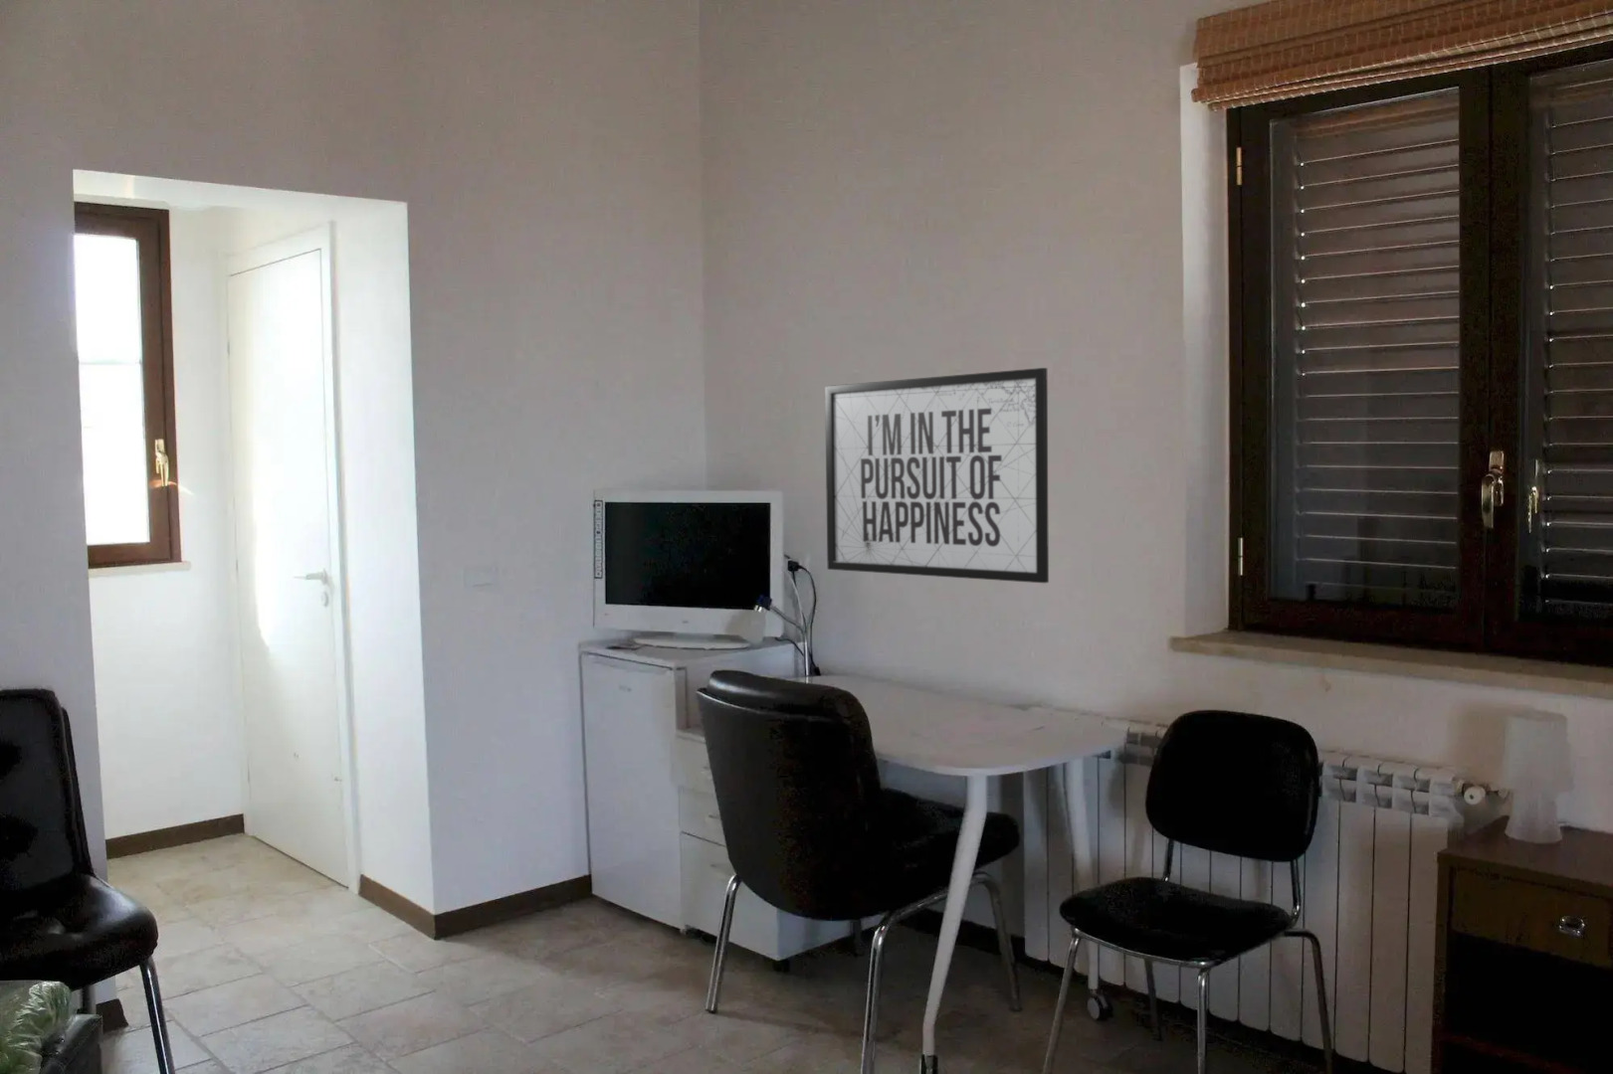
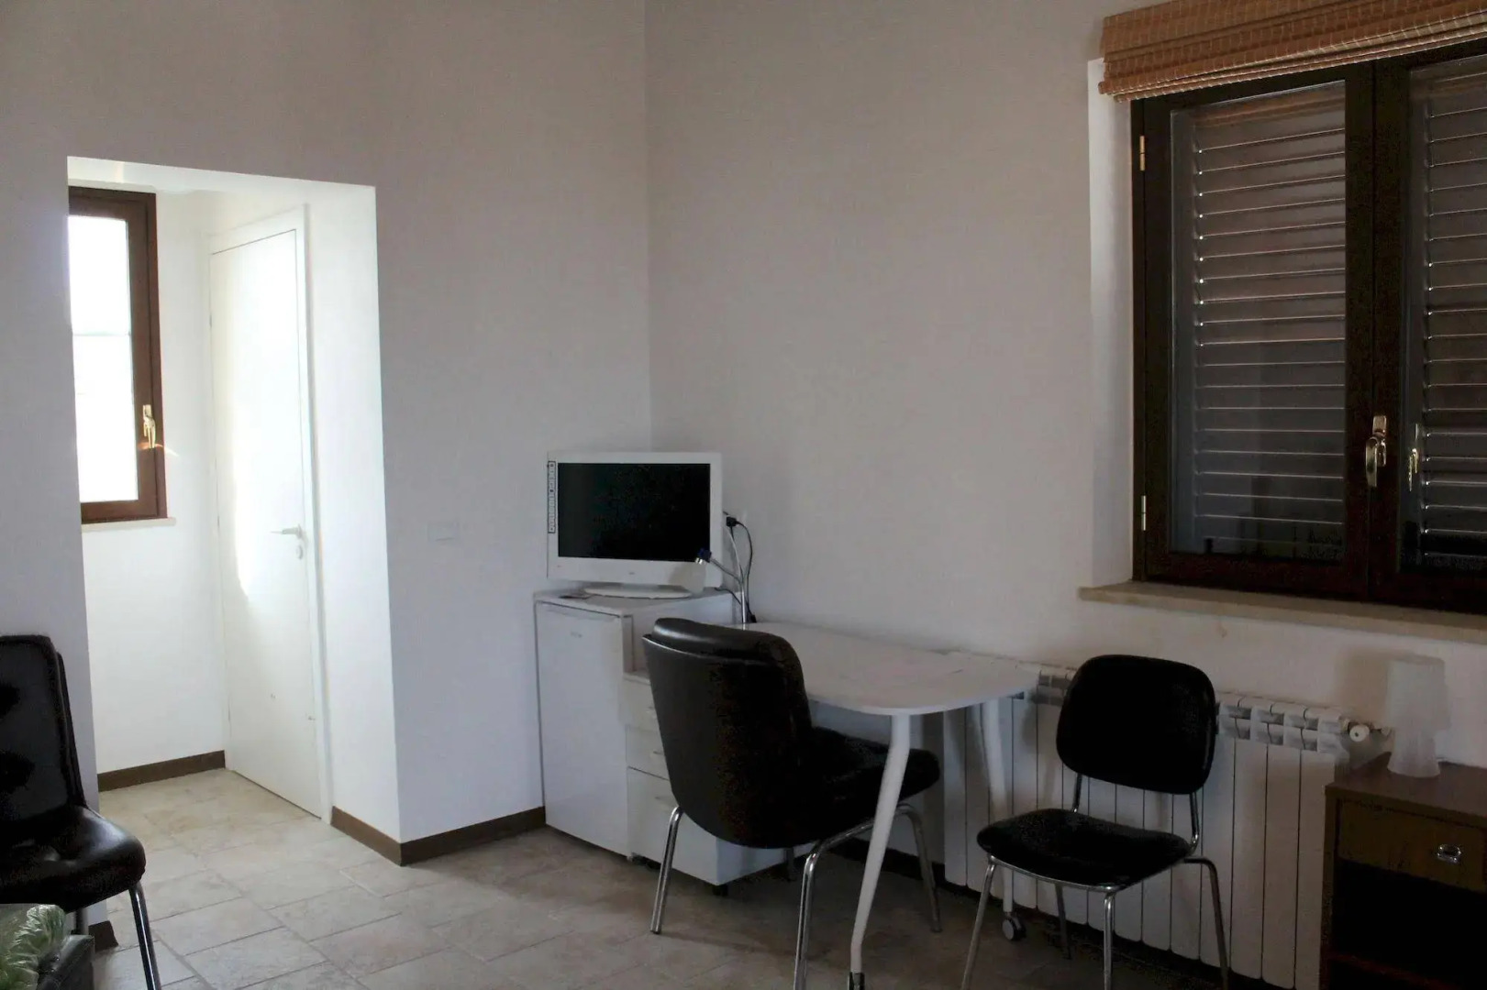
- mirror (927, 476)
